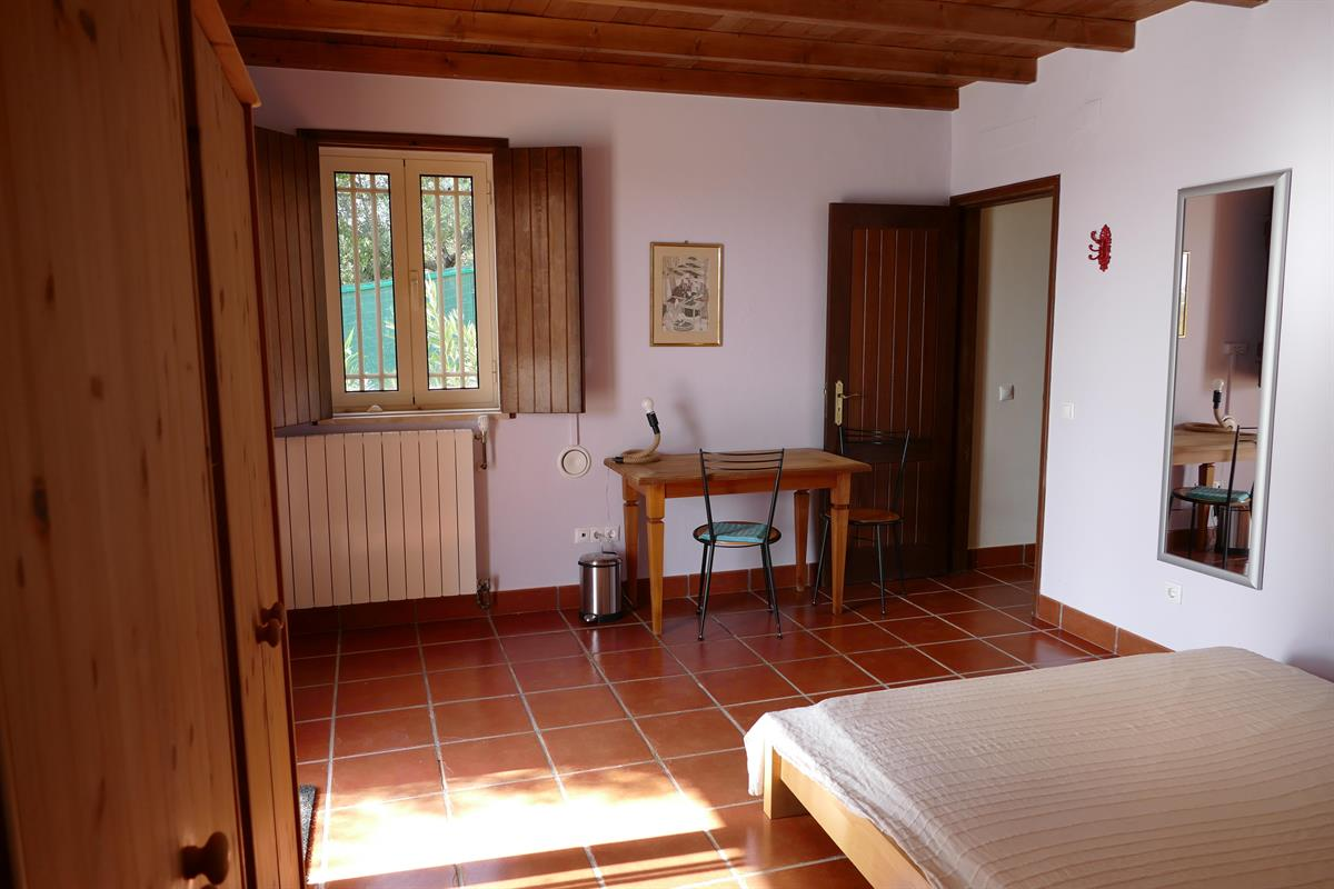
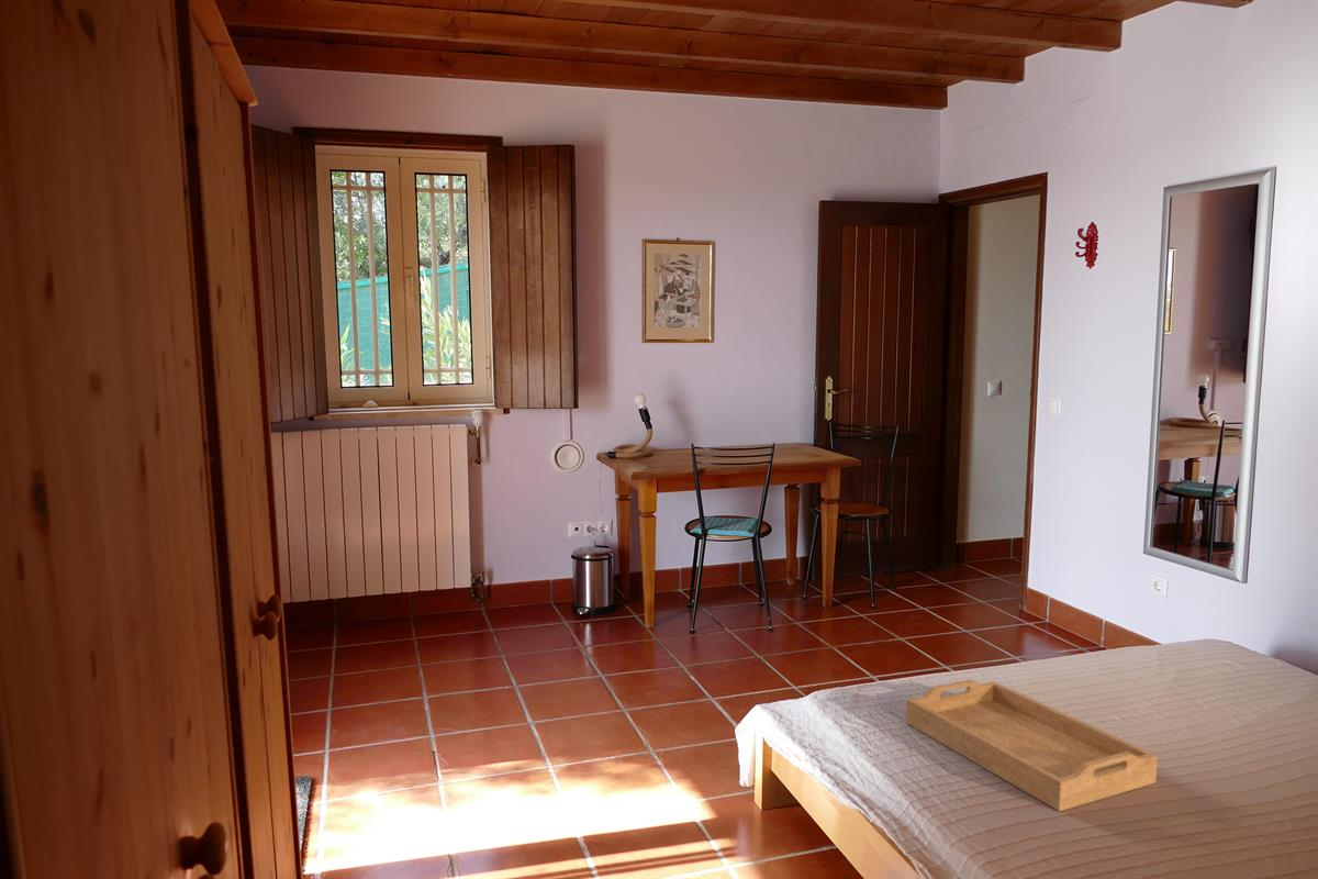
+ serving tray (1021, 734)
